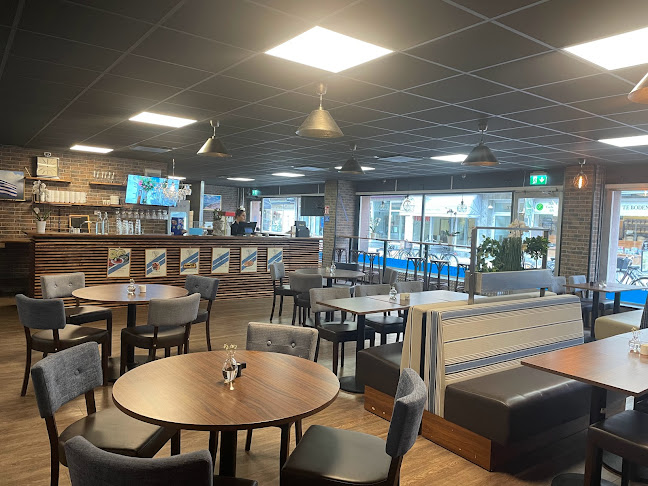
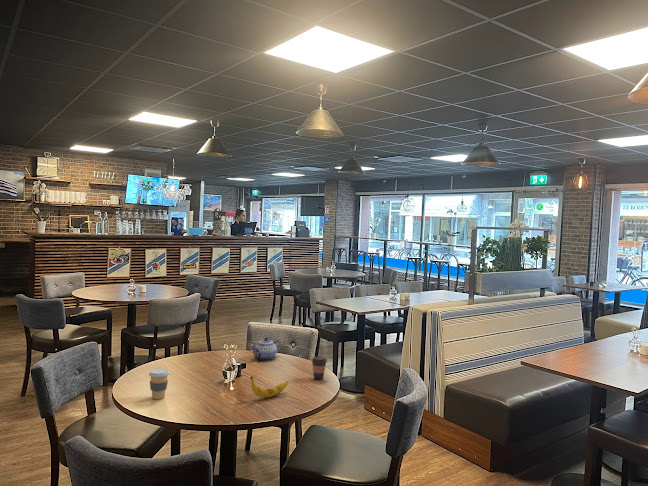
+ teapot (265, 348)
+ banana (272, 387)
+ coffee cup (158, 384)
+ coffee cup (318, 367)
